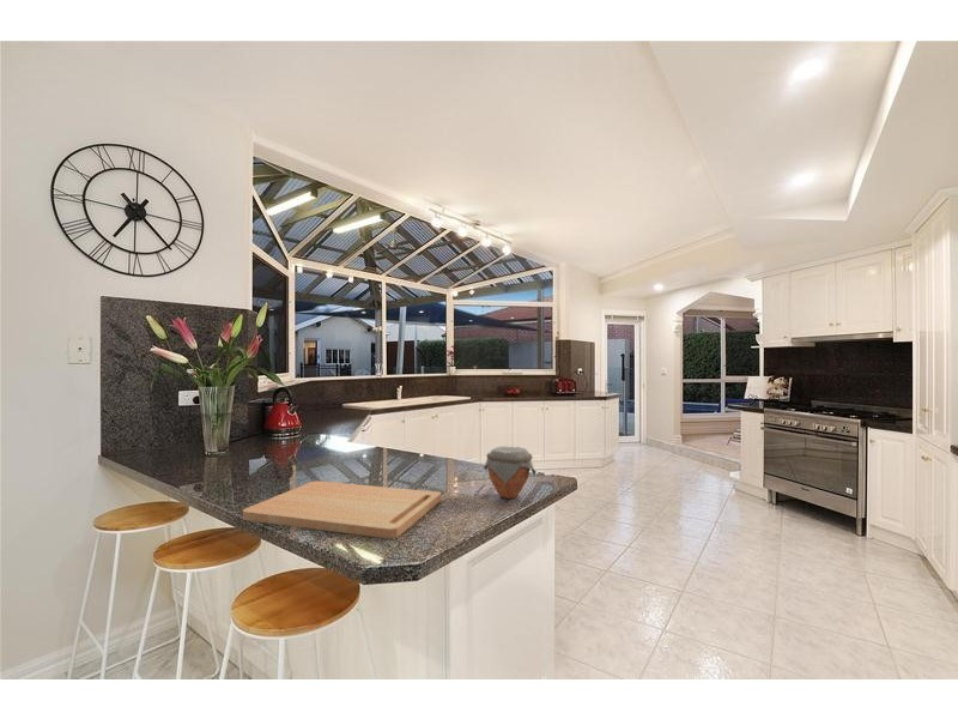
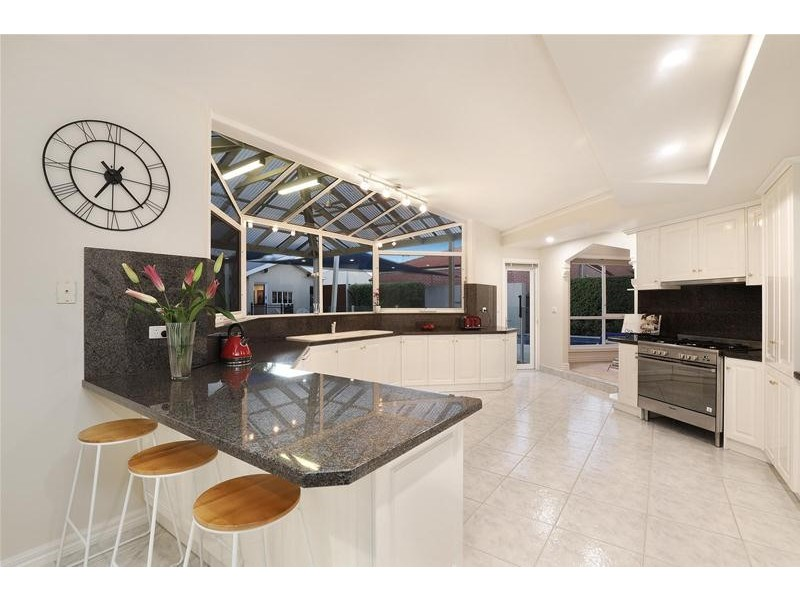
- cutting board (347, 504)
- jar (508, 471)
